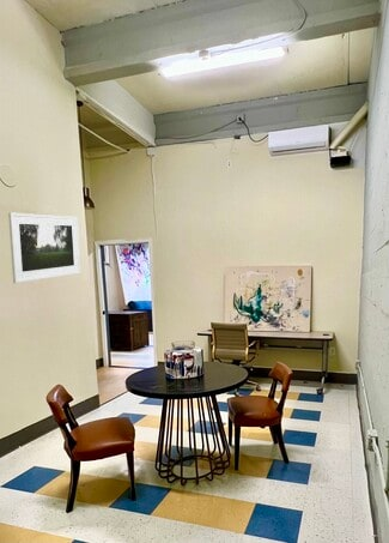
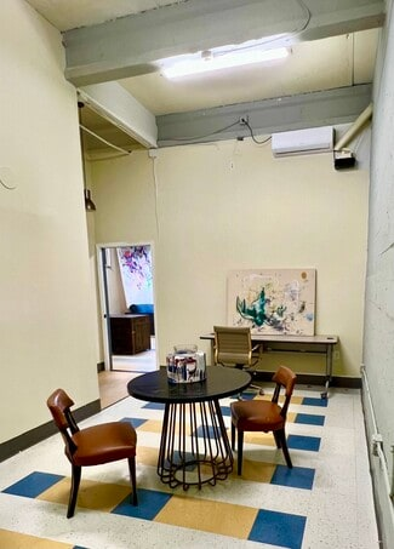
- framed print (48, 246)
